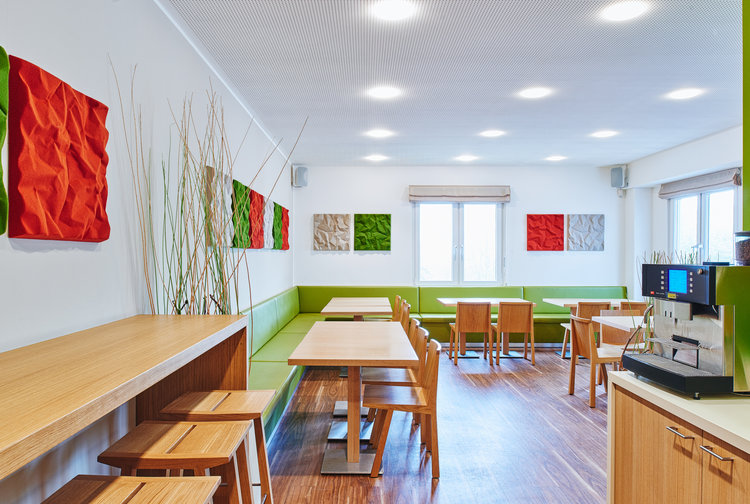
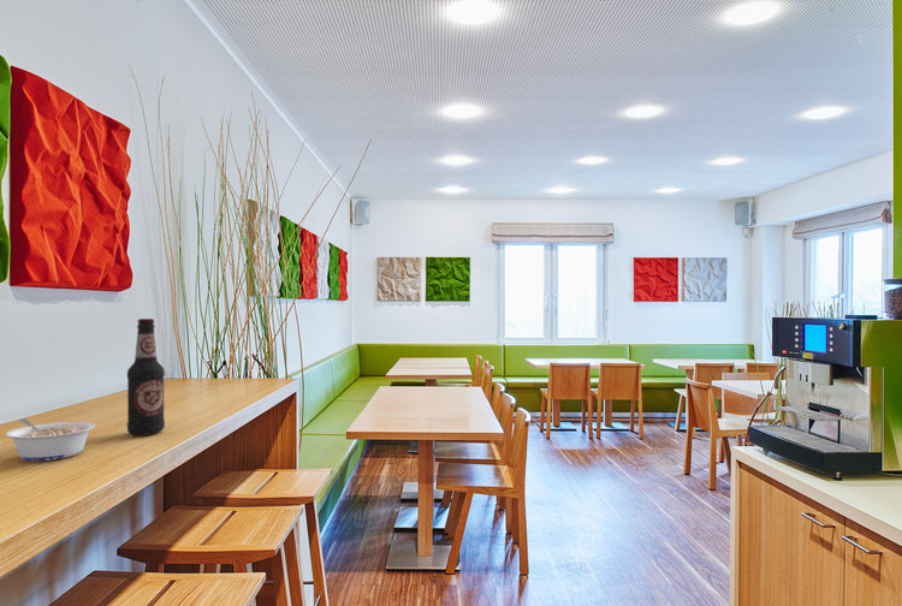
+ legume (48, 439)
+ bottle (146, 375)
